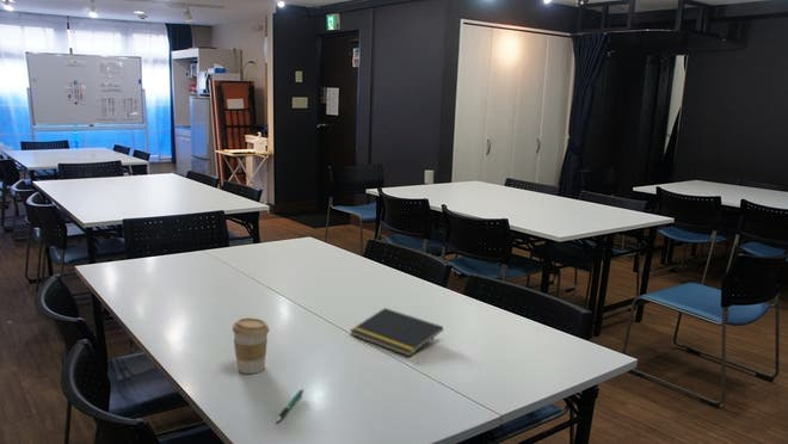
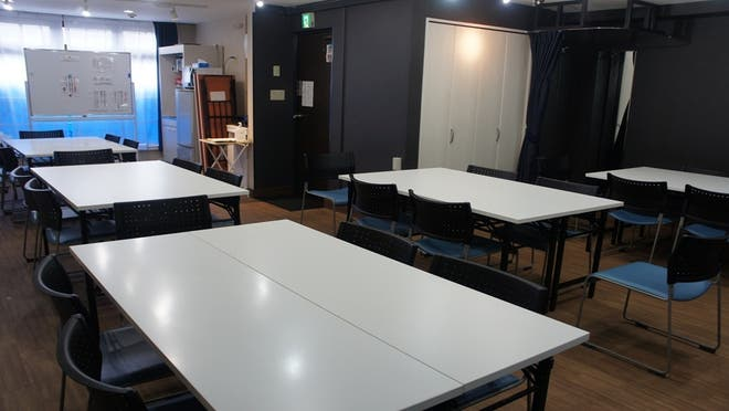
- pen (290, 405)
- notepad (395, 329)
- coffee cup (251, 344)
